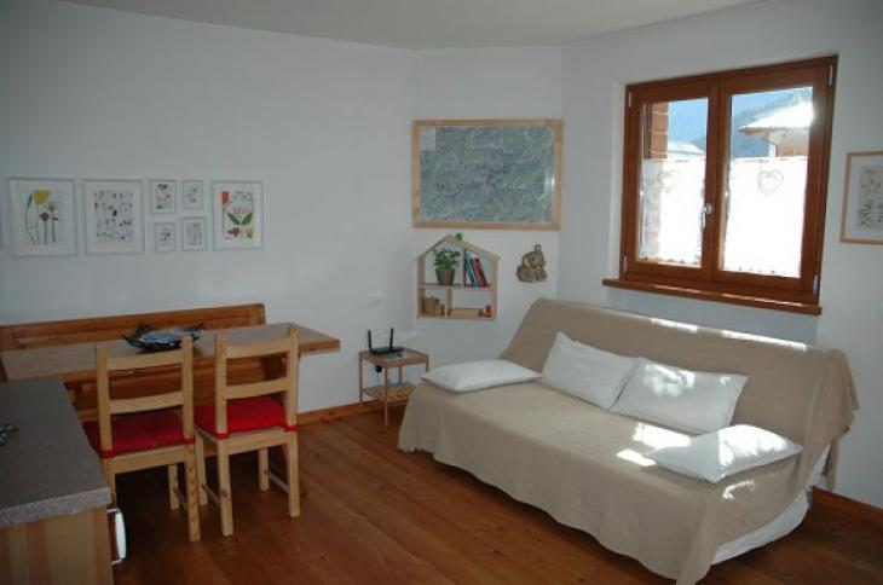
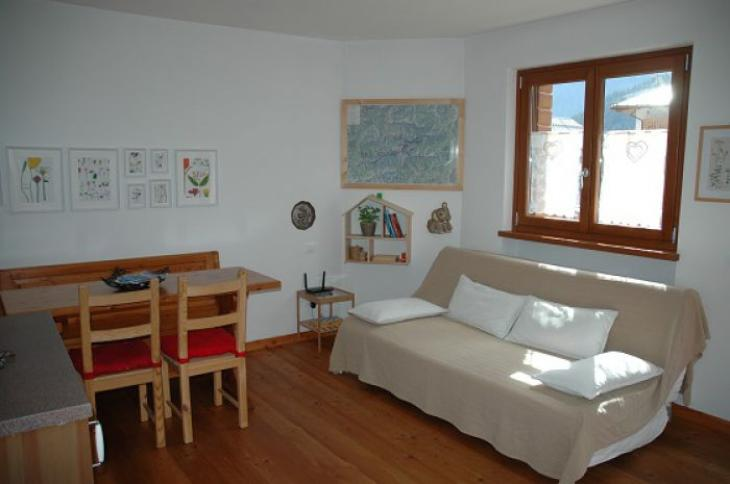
+ decorative plate (302, 215)
